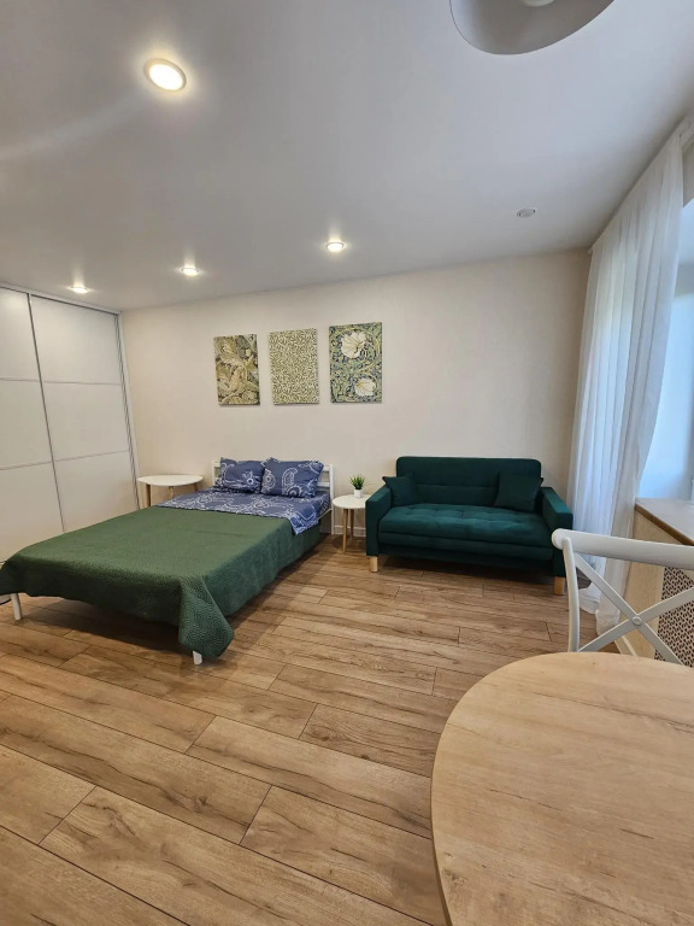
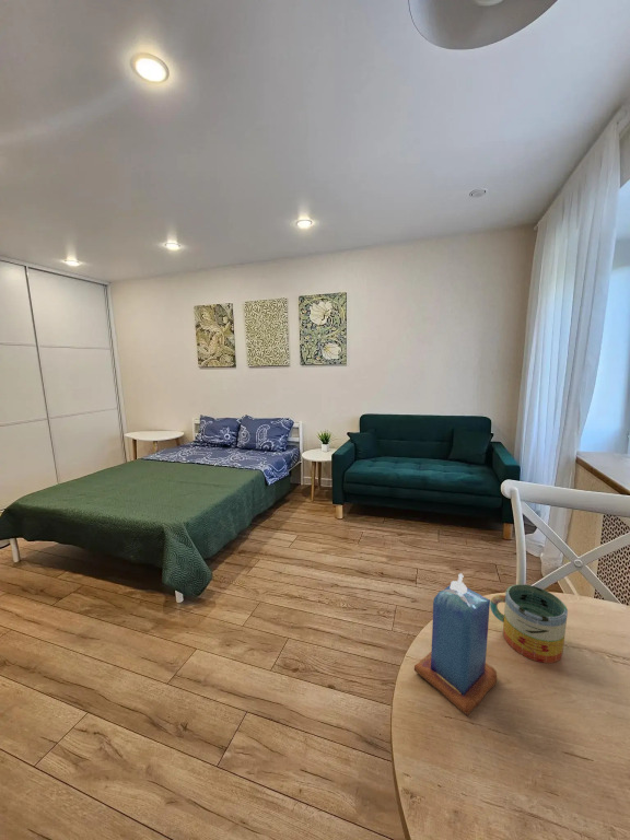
+ candle (457, 629)
+ mug (525, 617)
